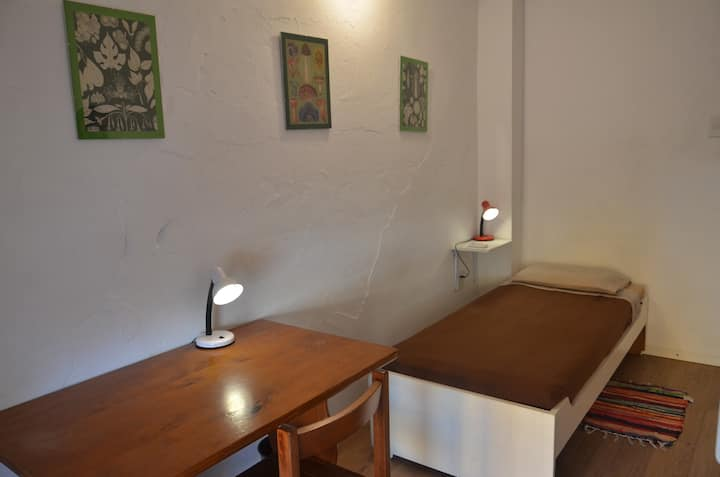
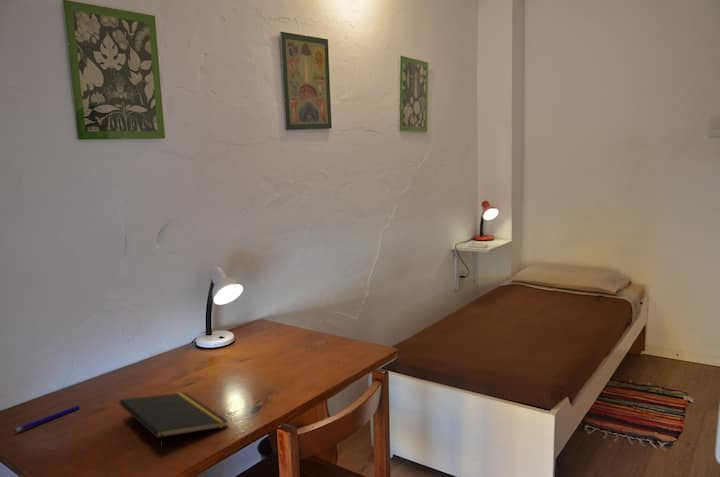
+ pen (48, 418)
+ notepad (172, 412)
